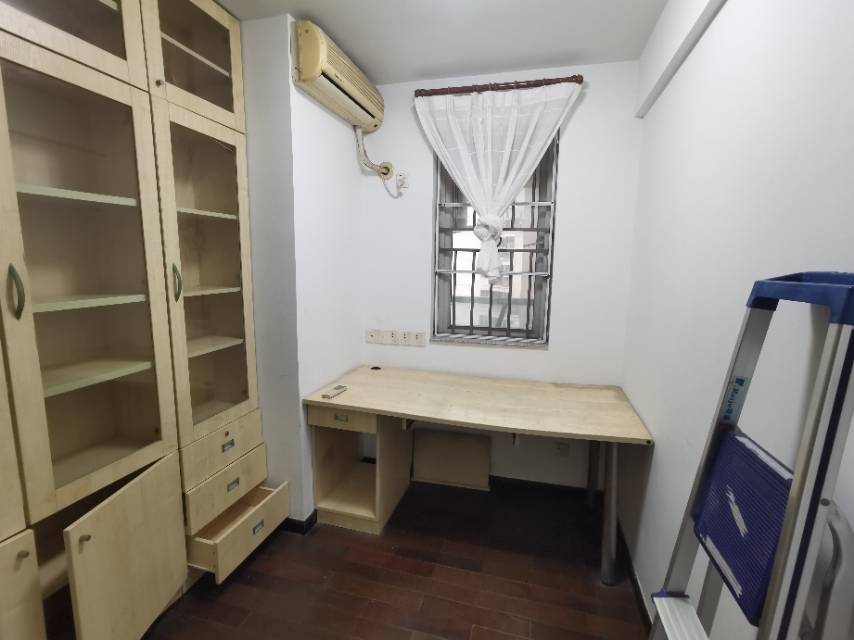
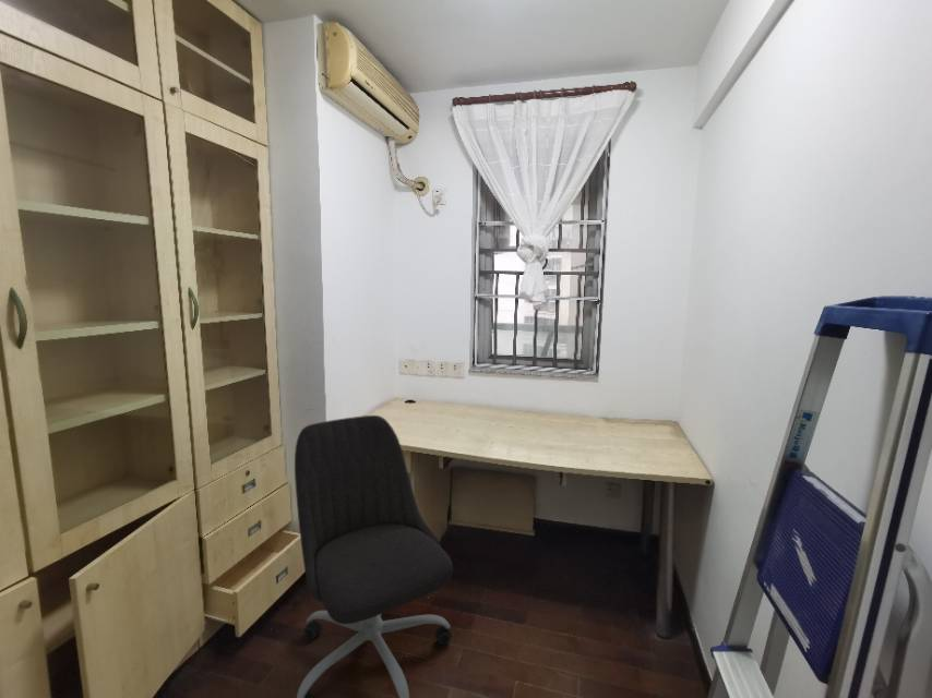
+ office chair (370, 551)
